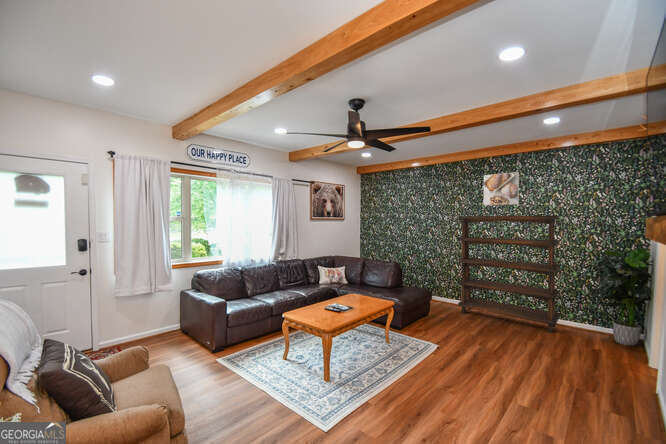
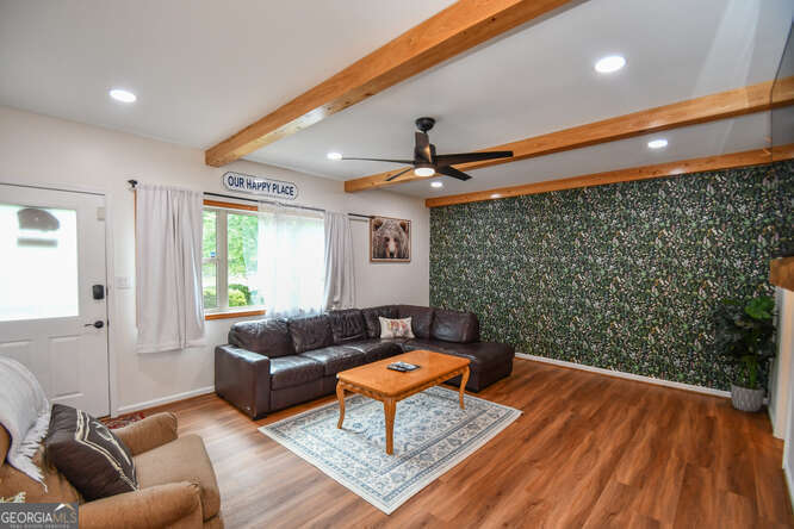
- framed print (500, 189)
- bookshelf (506, 267)
